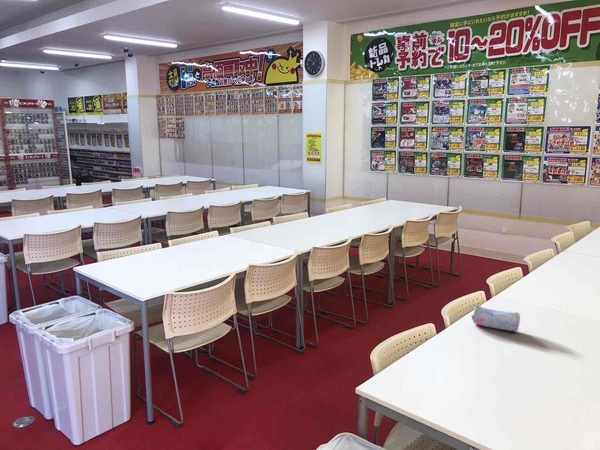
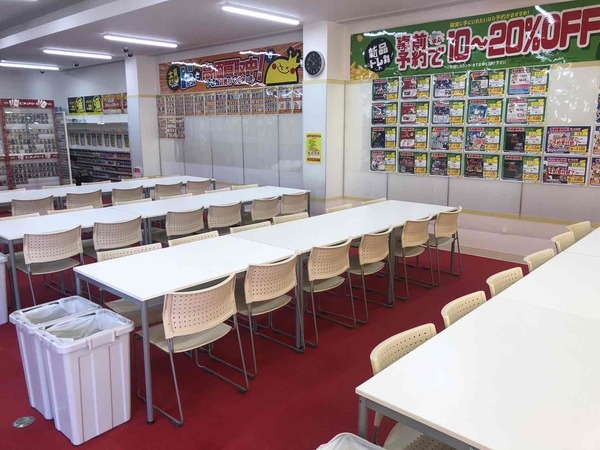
- pencil case (496, 317)
